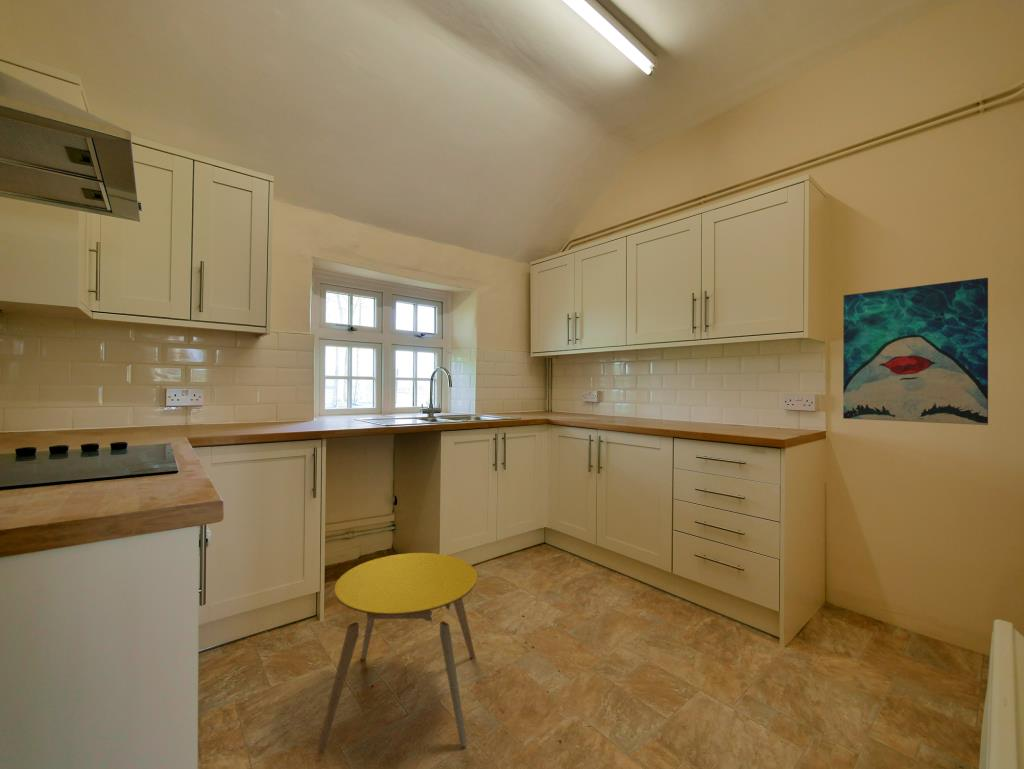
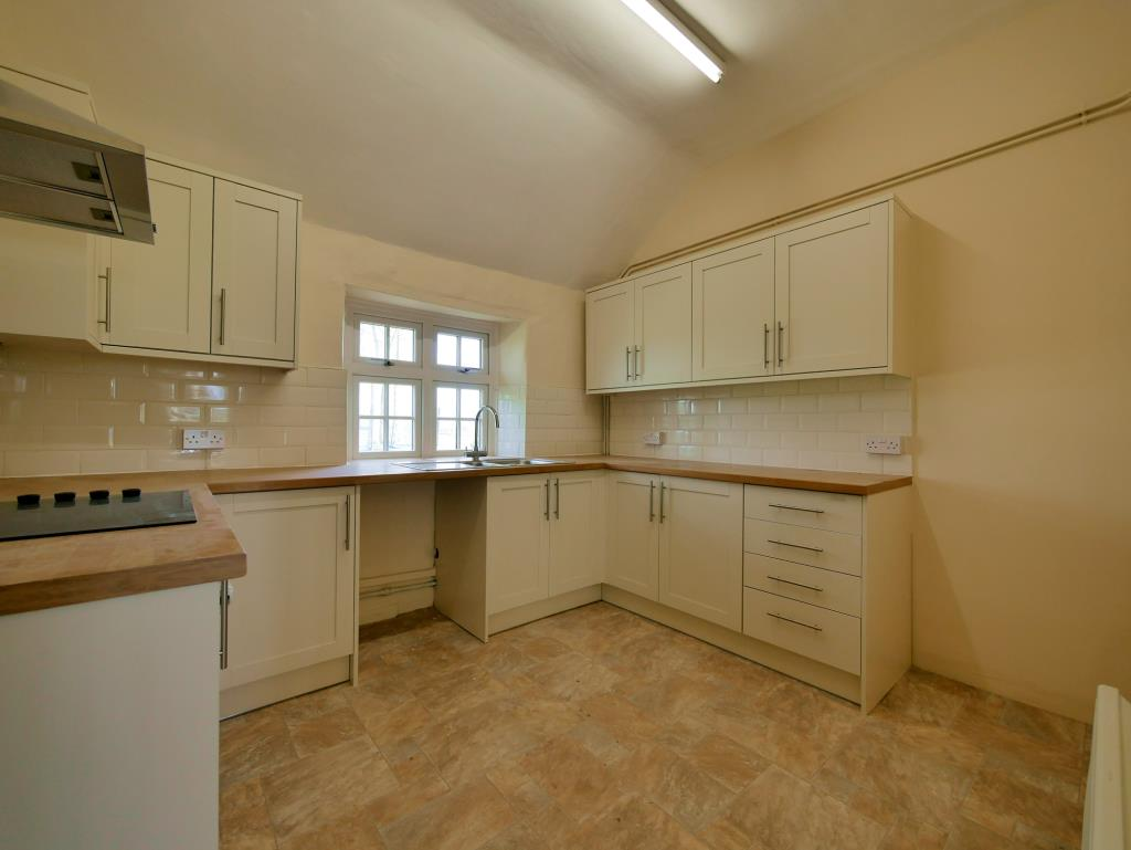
- wall art (909, 354)
- stool (408, 618)
